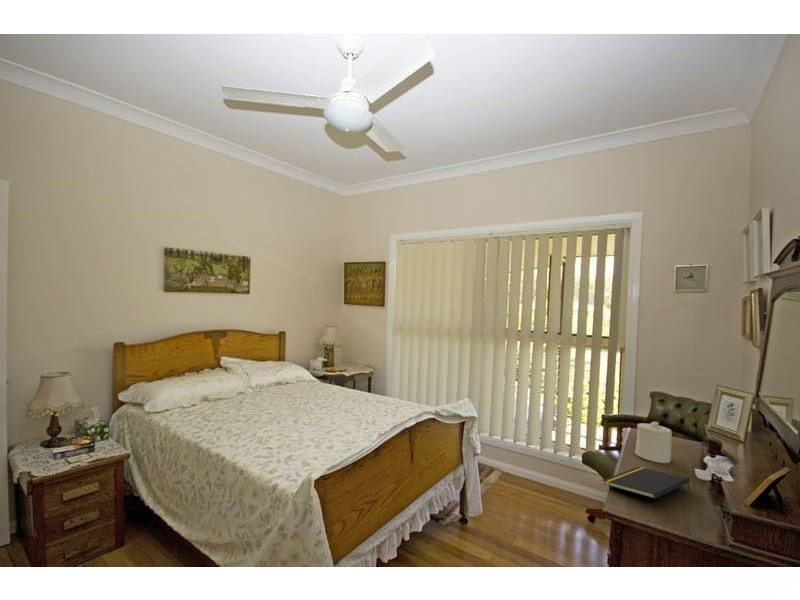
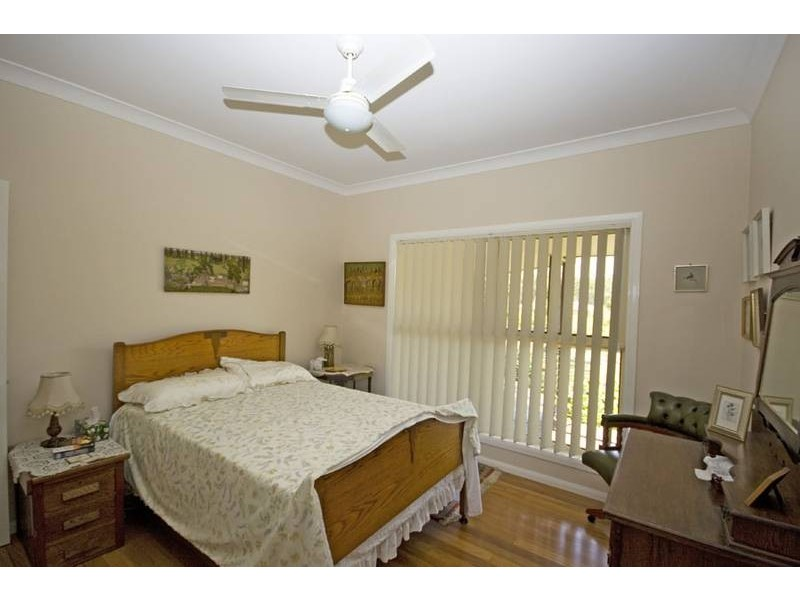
- notepad (645, 481)
- candle (653, 439)
